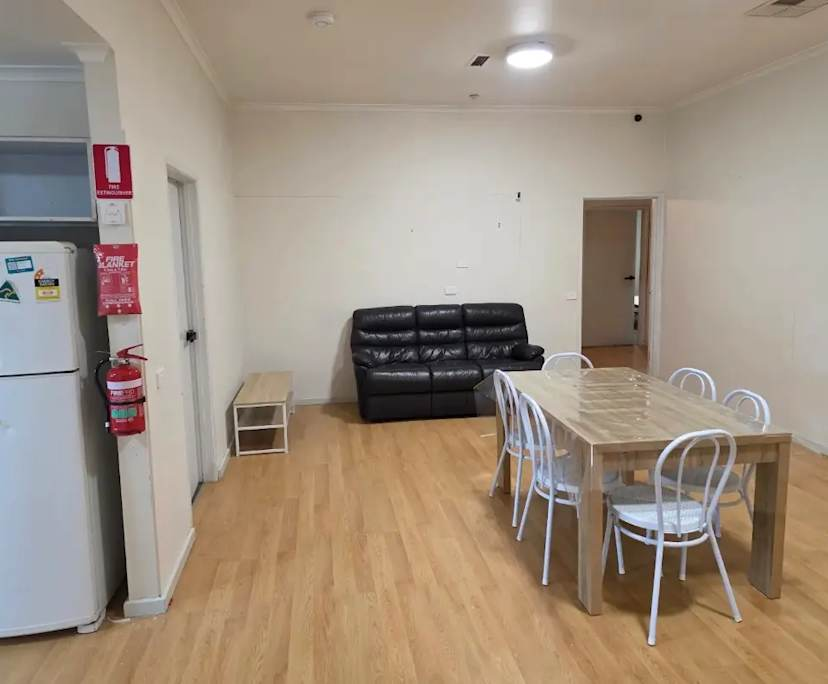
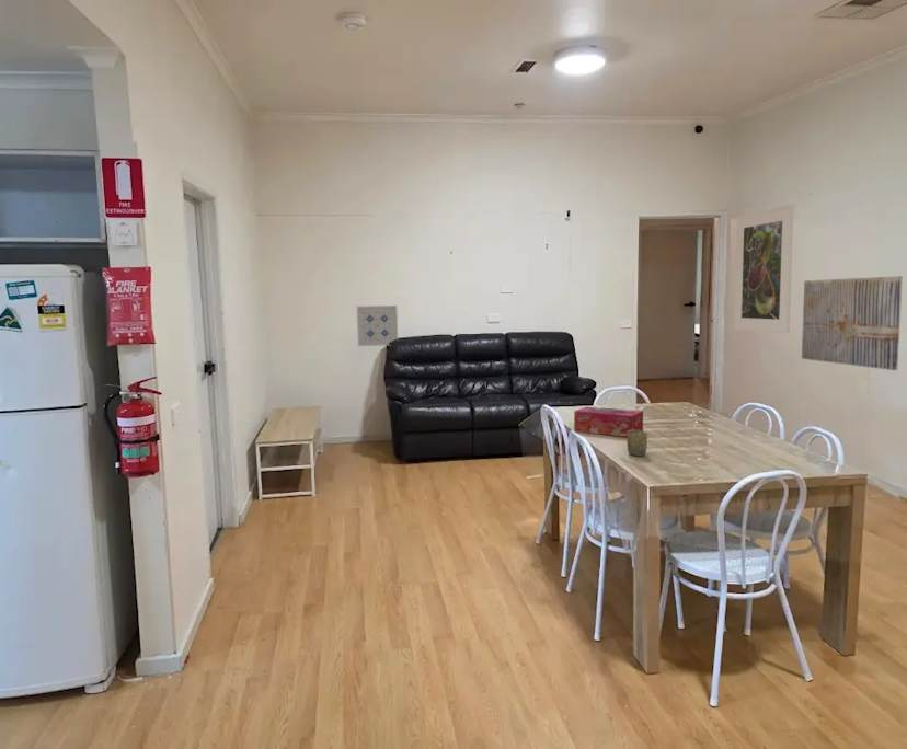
+ cup (636, 442)
+ tissue box (608, 420)
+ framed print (761, 272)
+ wall art (847, 321)
+ wall art (377, 325)
